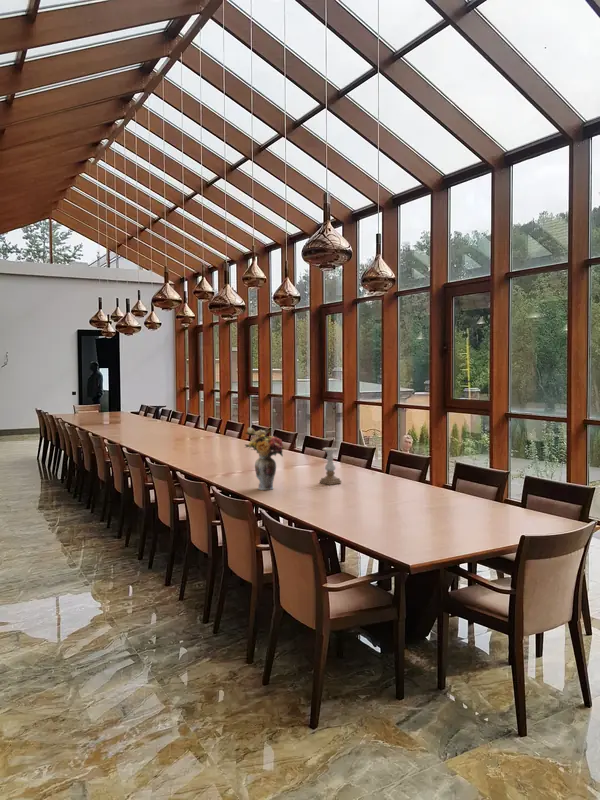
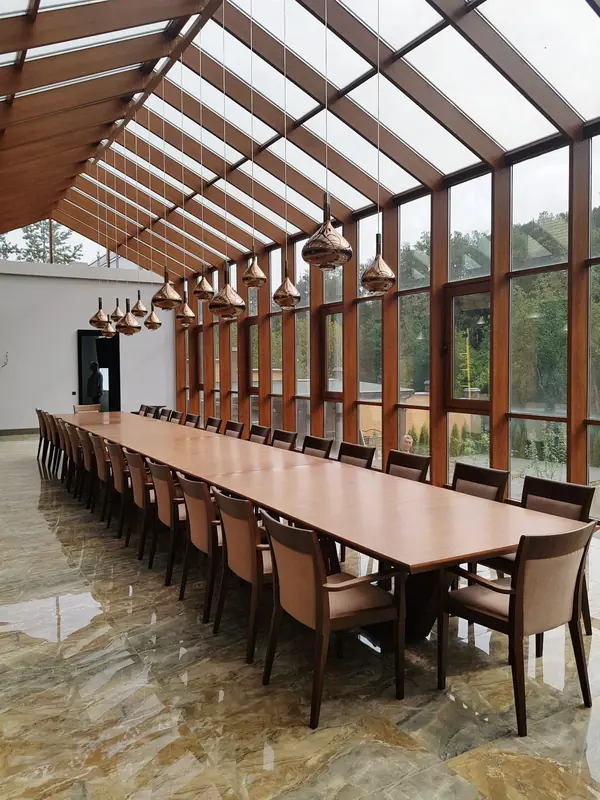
- candle holder (330, 465)
- flower arrangement (263, 458)
